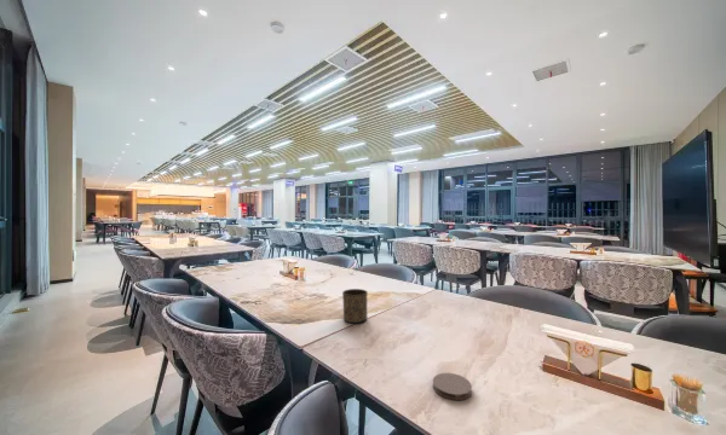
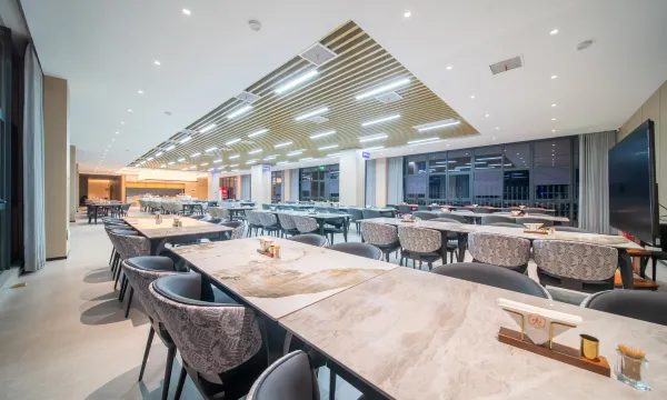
- cup (355, 304)
- coaster (451, 385)
